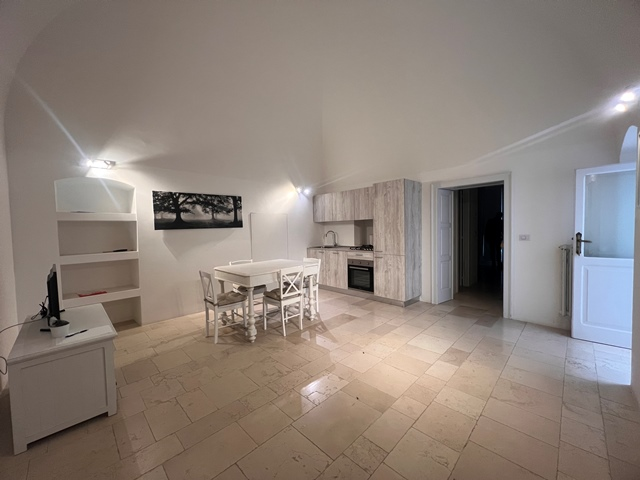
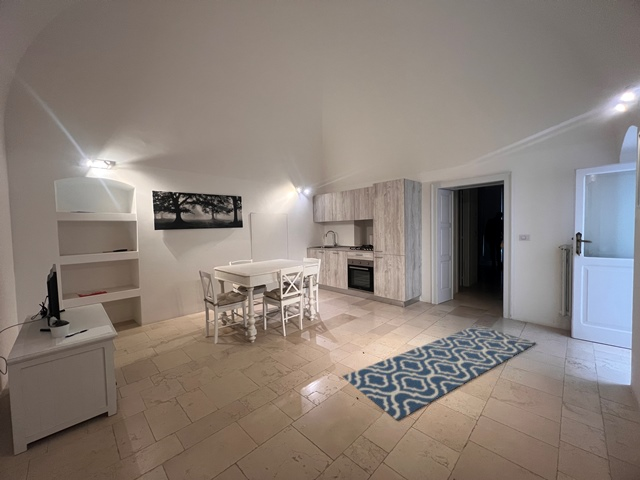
+ rug (449, 357)
